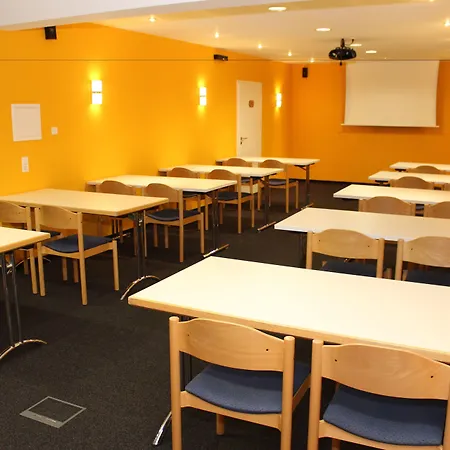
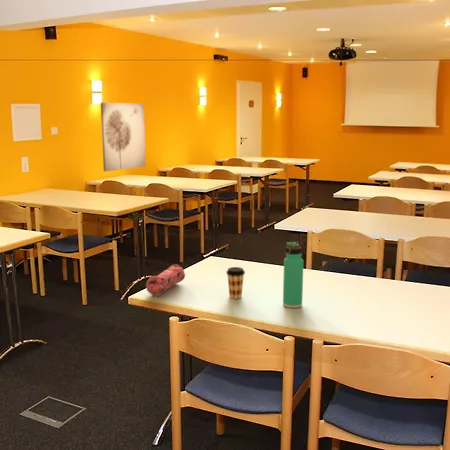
+ thermos bottle (293, 273)
+ pencil case (166, 279)
+ coffee cup (235, 283)
+ wall art (124, 136)
